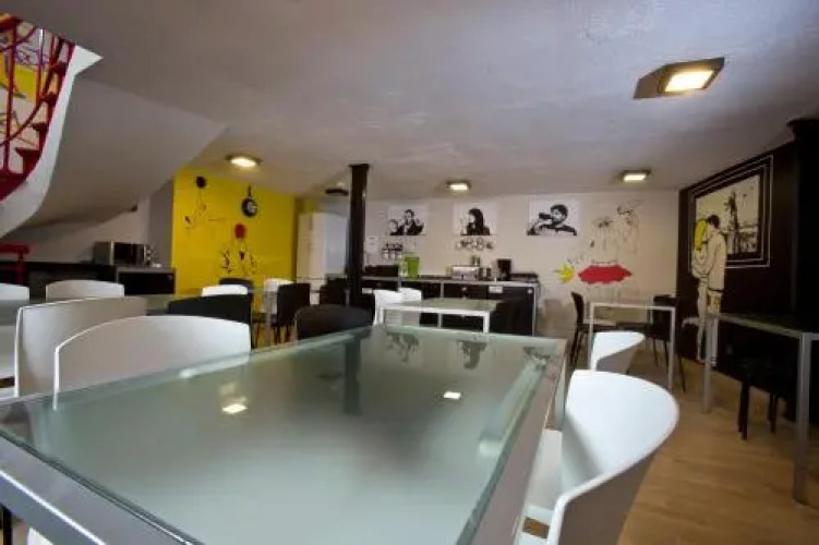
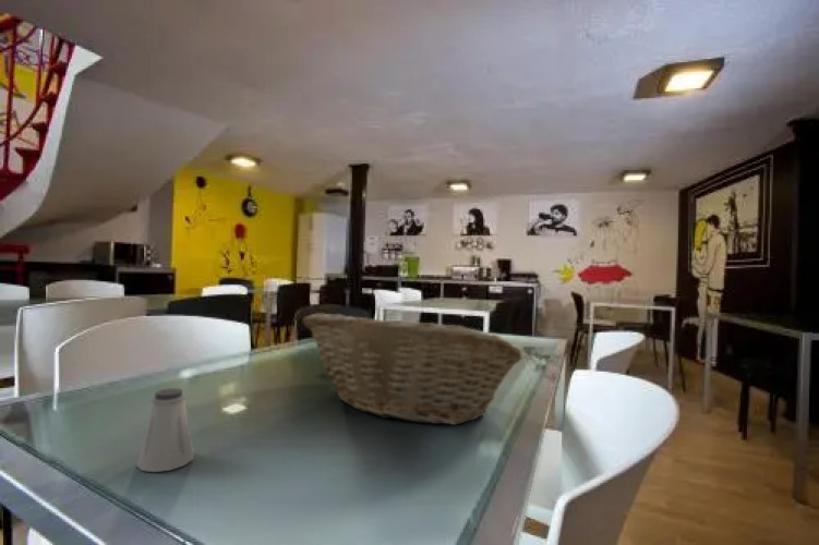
+ saltshaker (167, 425)
+ fruit basket (408, 356)
